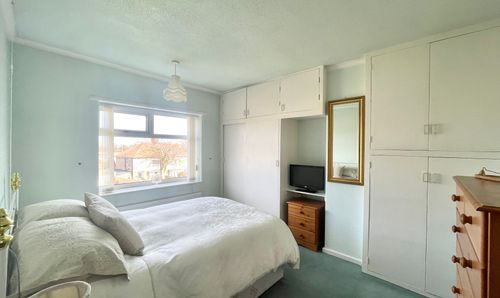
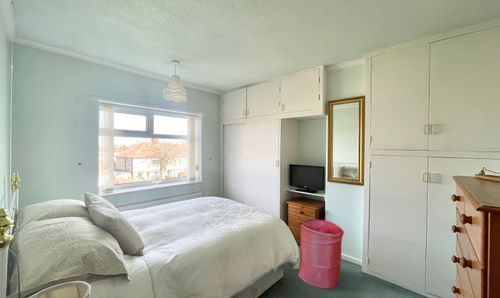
+ laundry hamper (320, 250)
